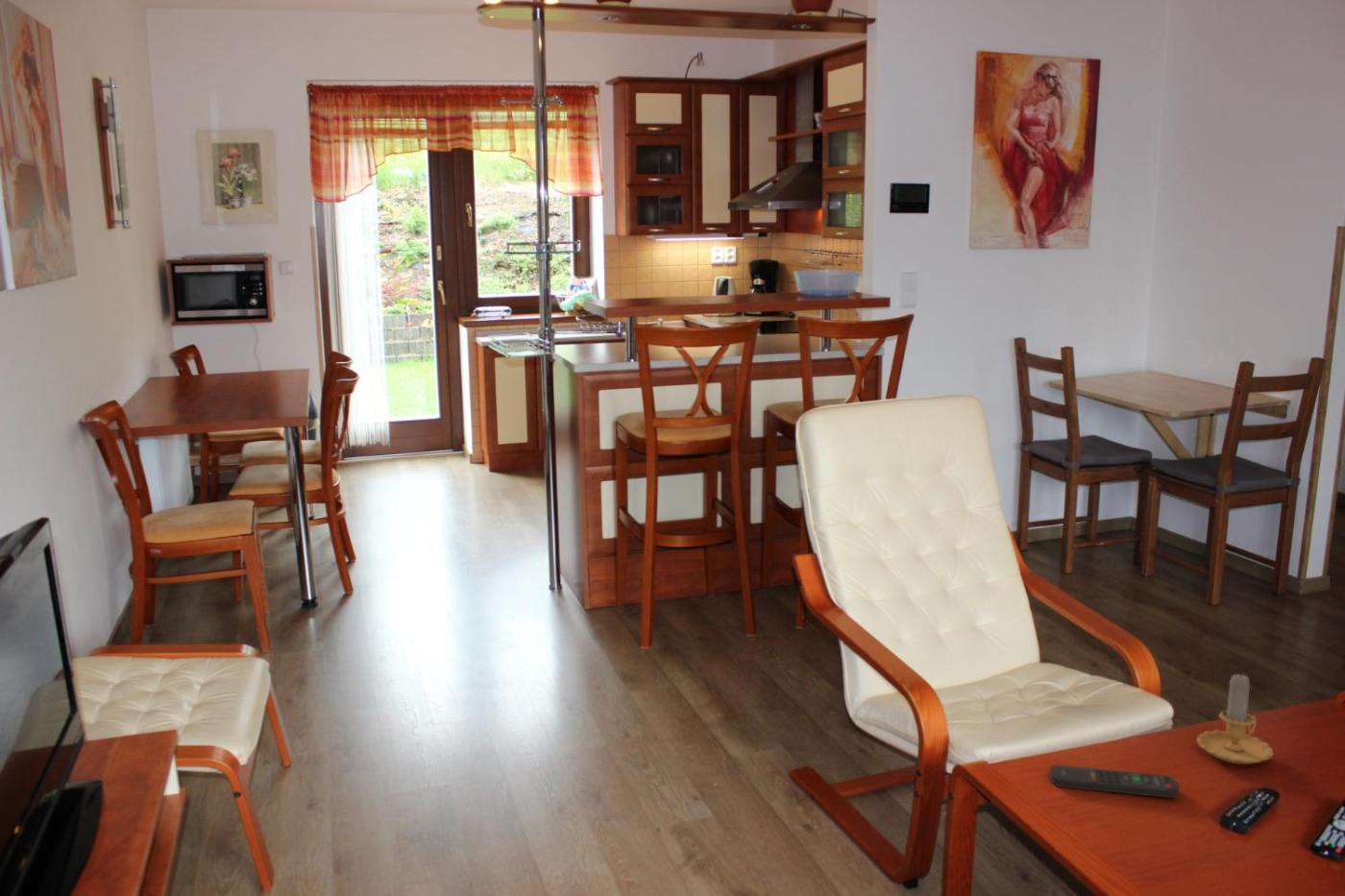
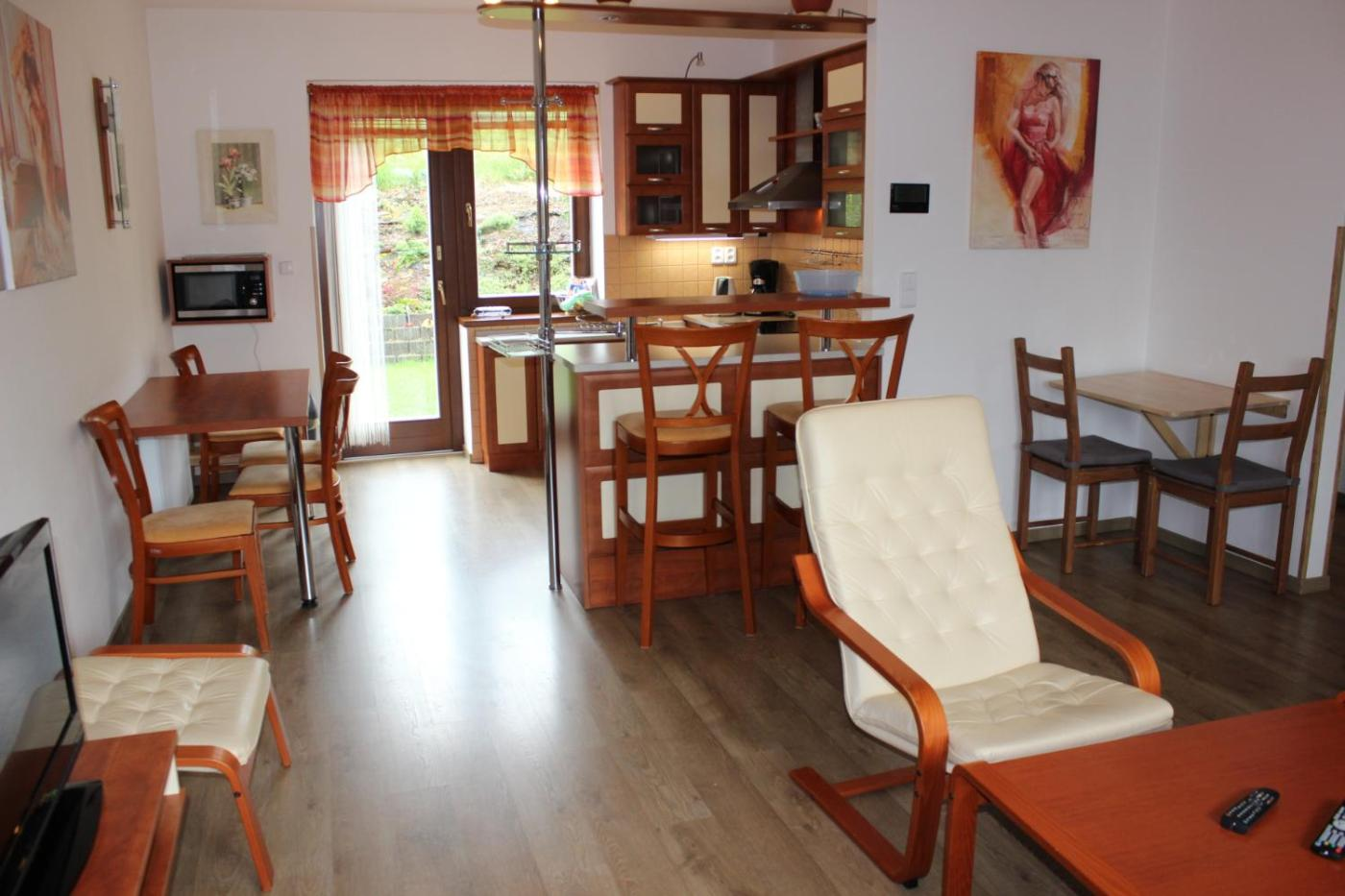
- remote control (1113, 780)
- candle (1240, 712)
